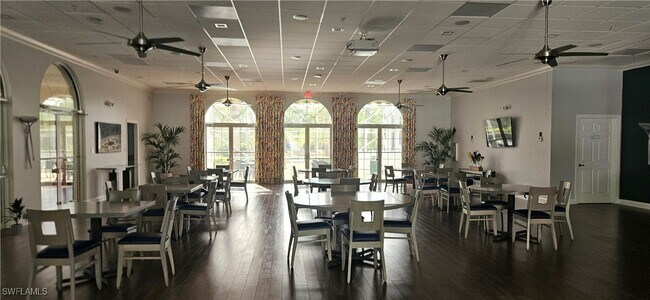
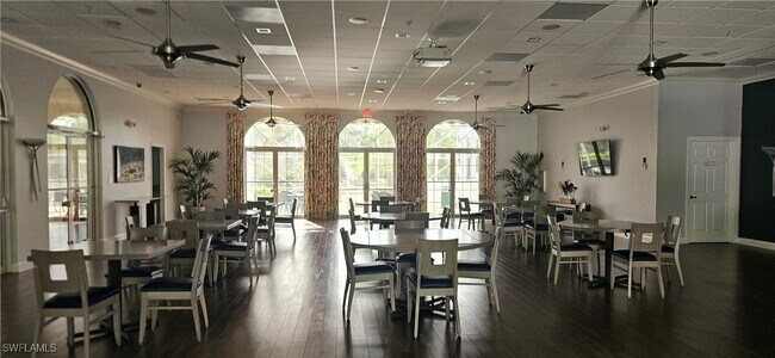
- indoor plant (17, 215)
